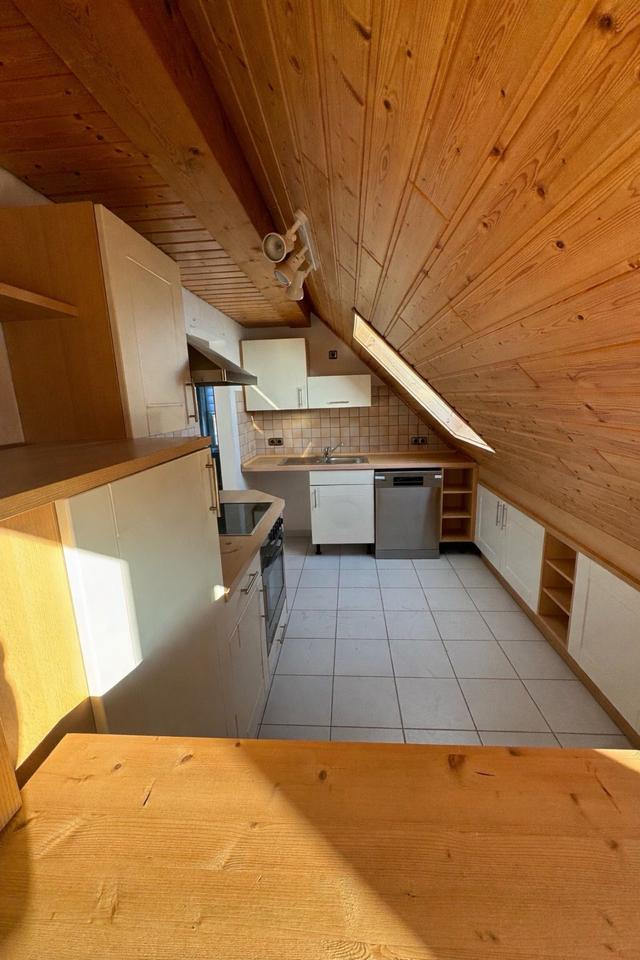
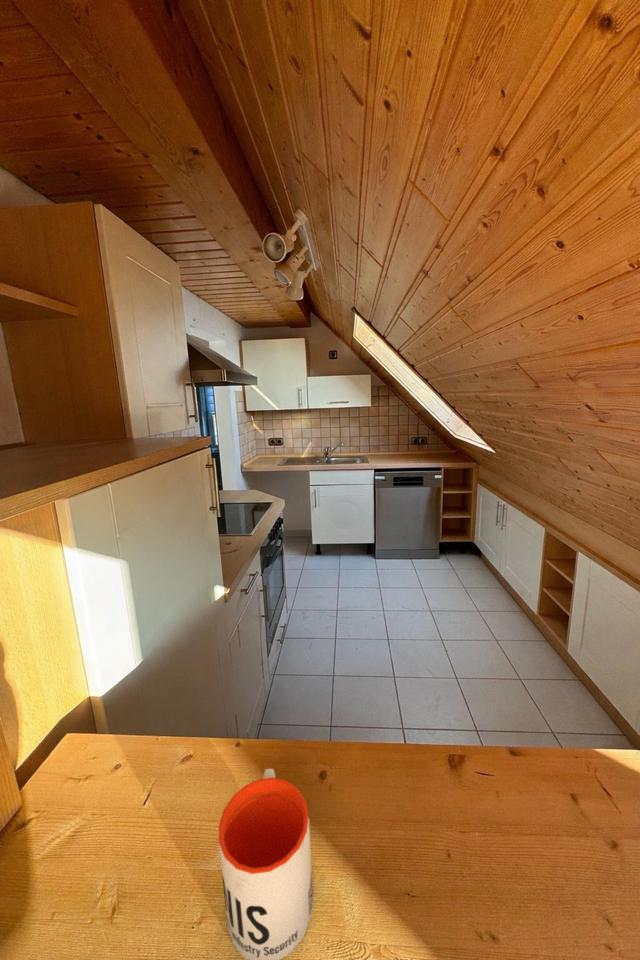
+ mug (268, 840)
